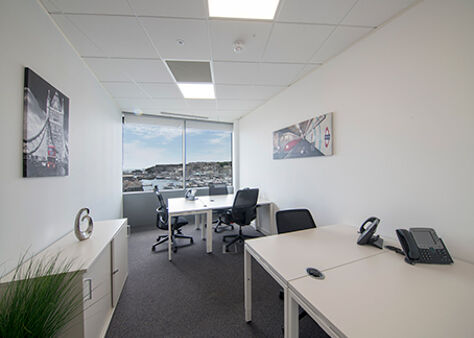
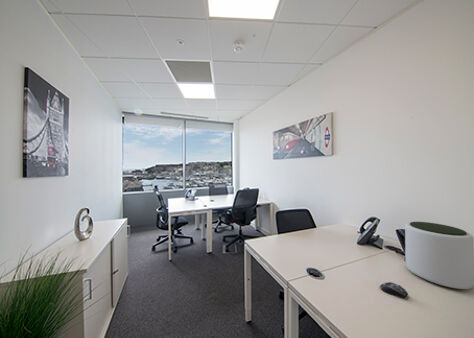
+ plant pot (436, 251)
+ computer mouse (393, 288)
